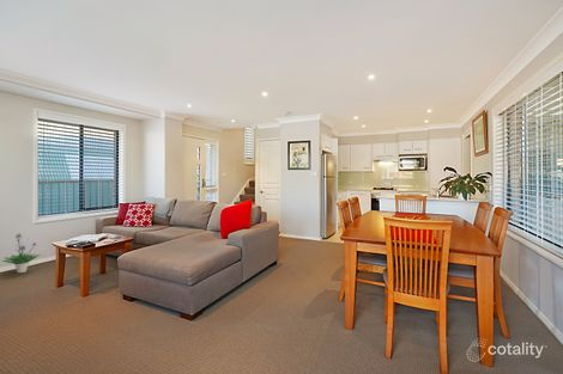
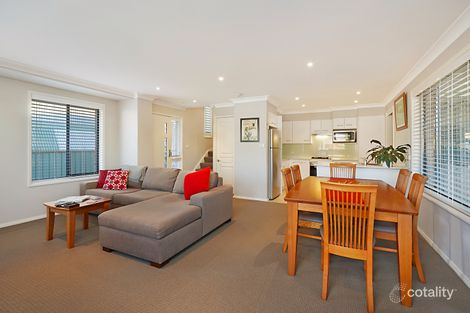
- potted plant (22, 252)
